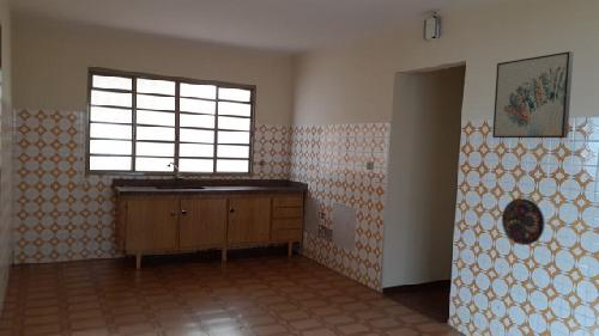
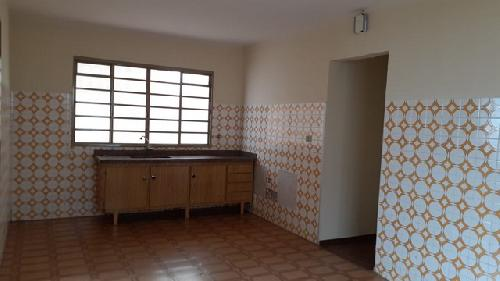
- wall art (530, 98)
- decorative plate (521, 221)
